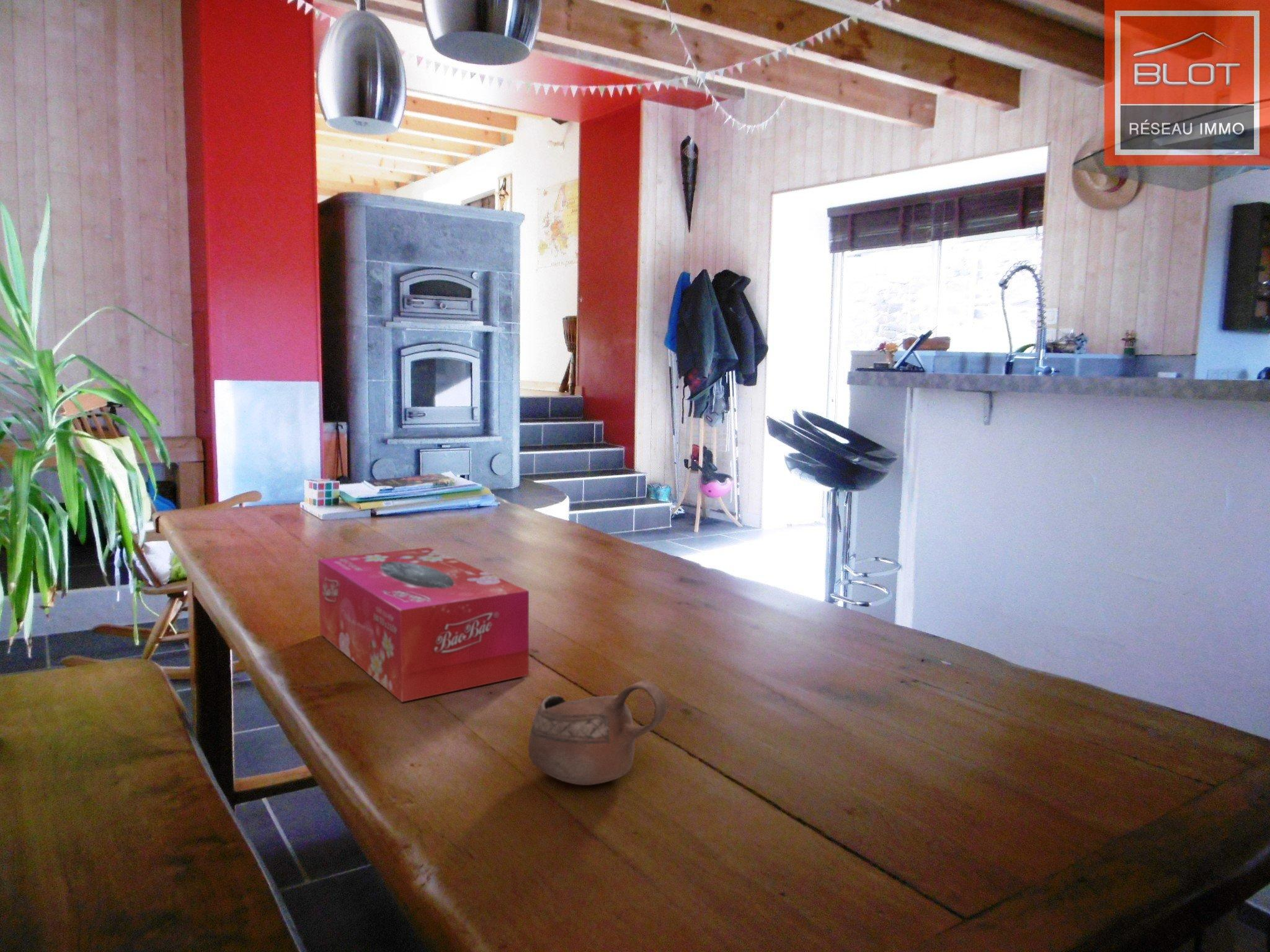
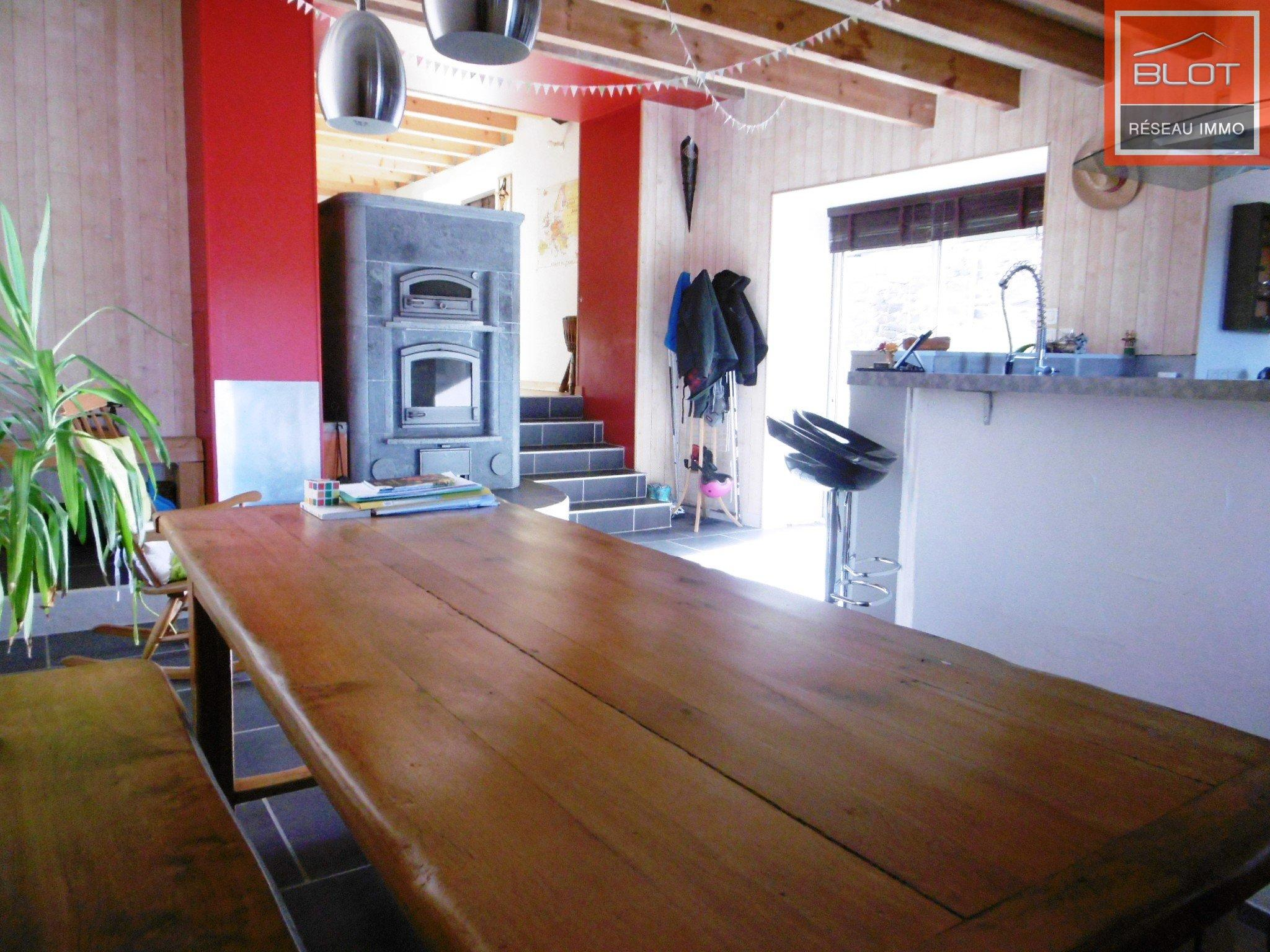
- cup (590, 727)
- tissue box (417, 614)
